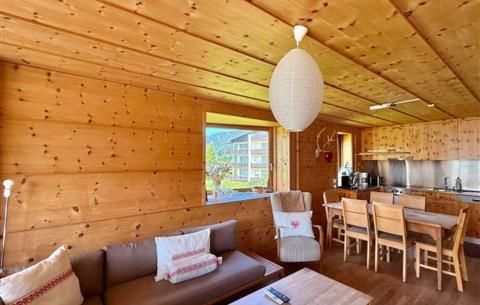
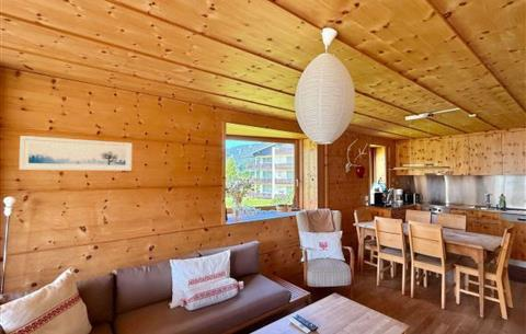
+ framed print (81, 154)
